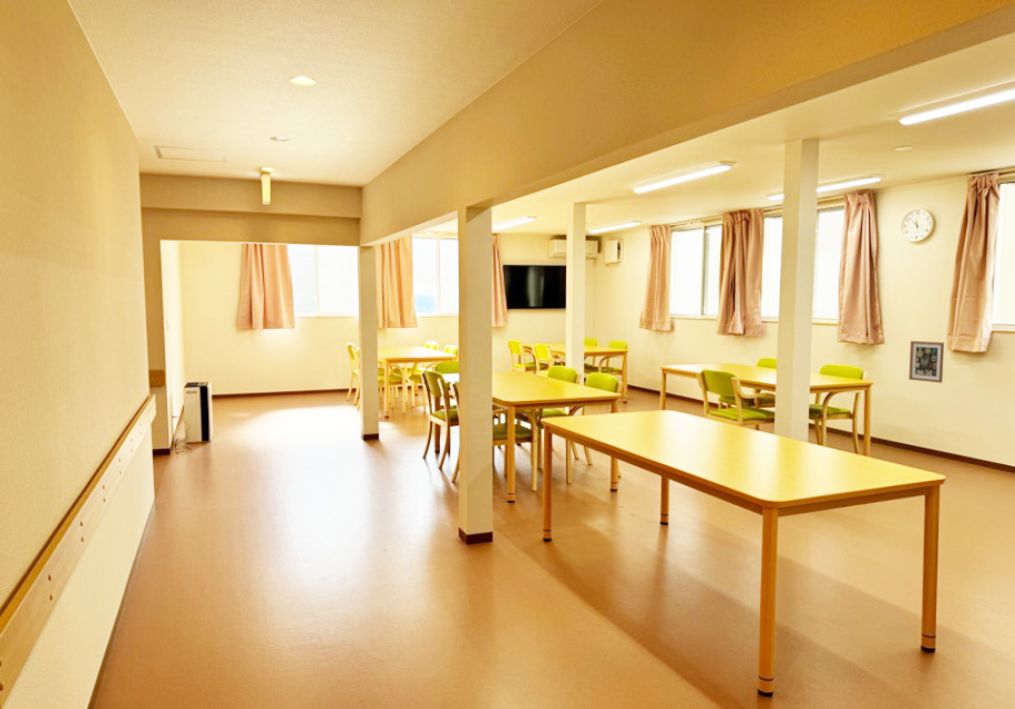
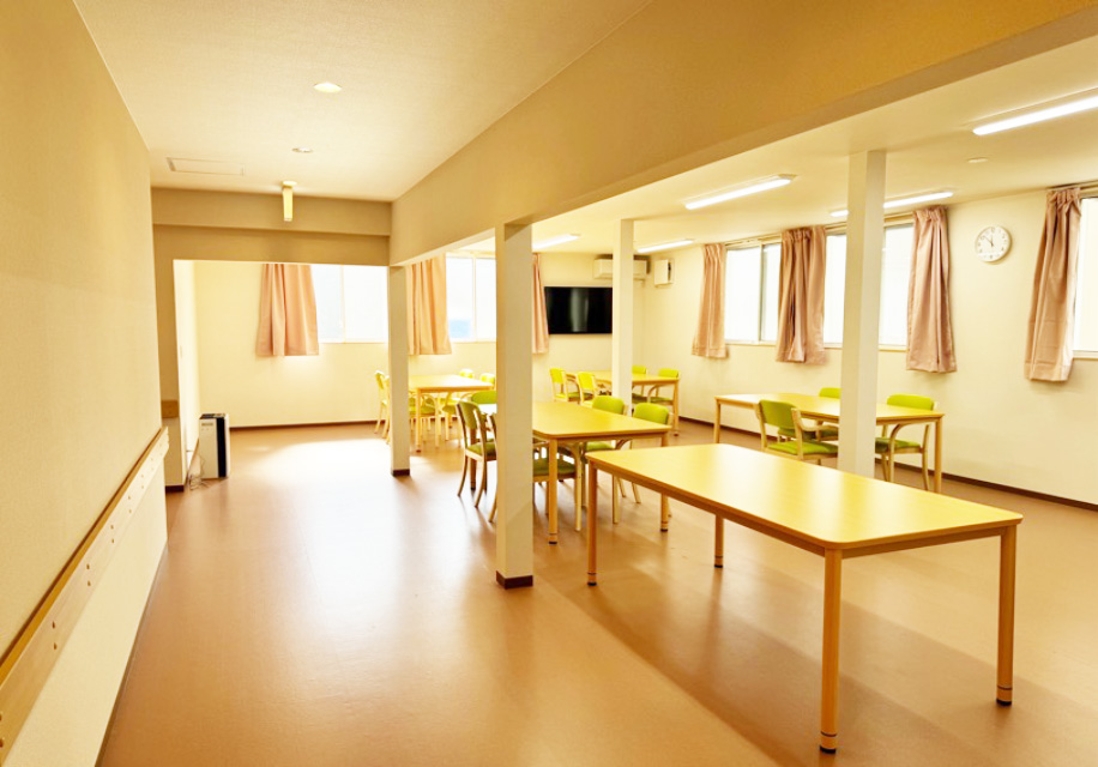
- wall art (925, 361)
